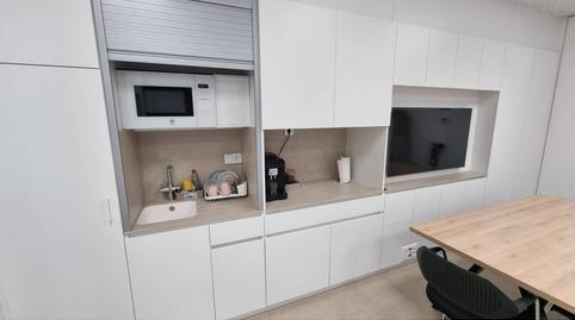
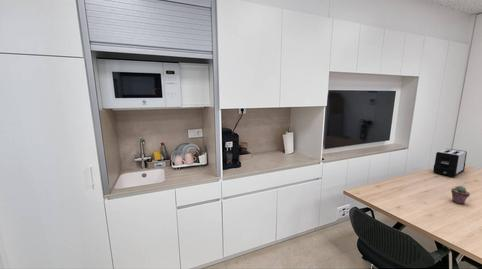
+ potted succulent (459, 194)
+ toaster (450, 162)
